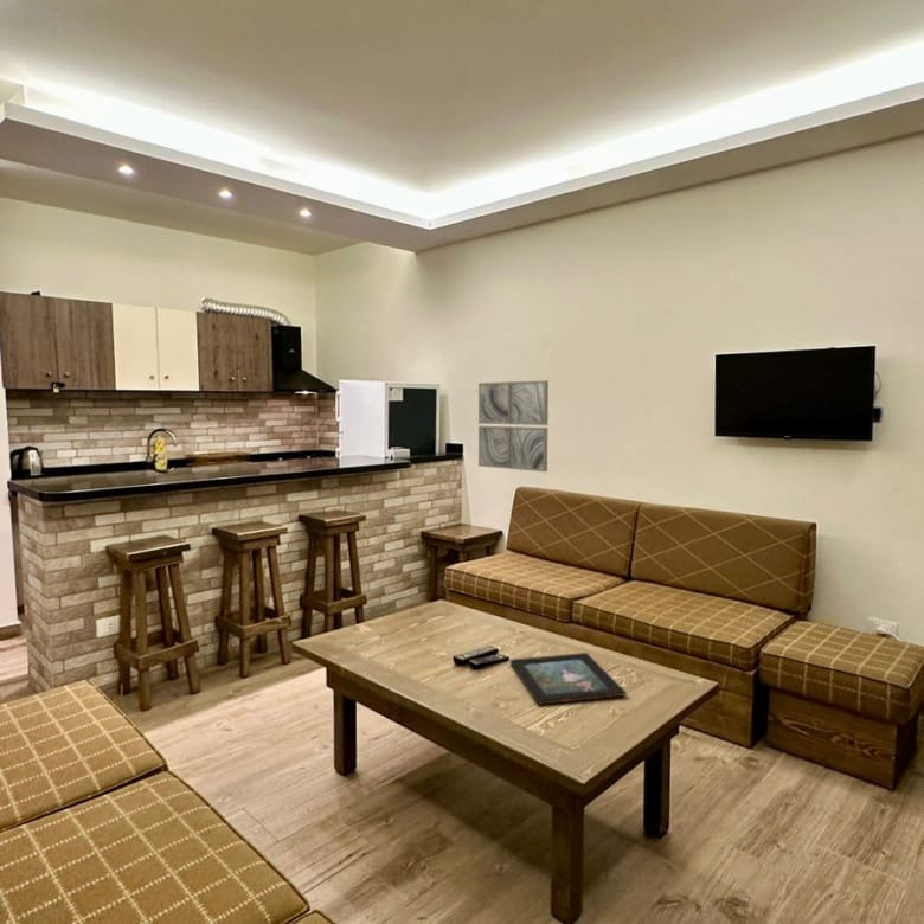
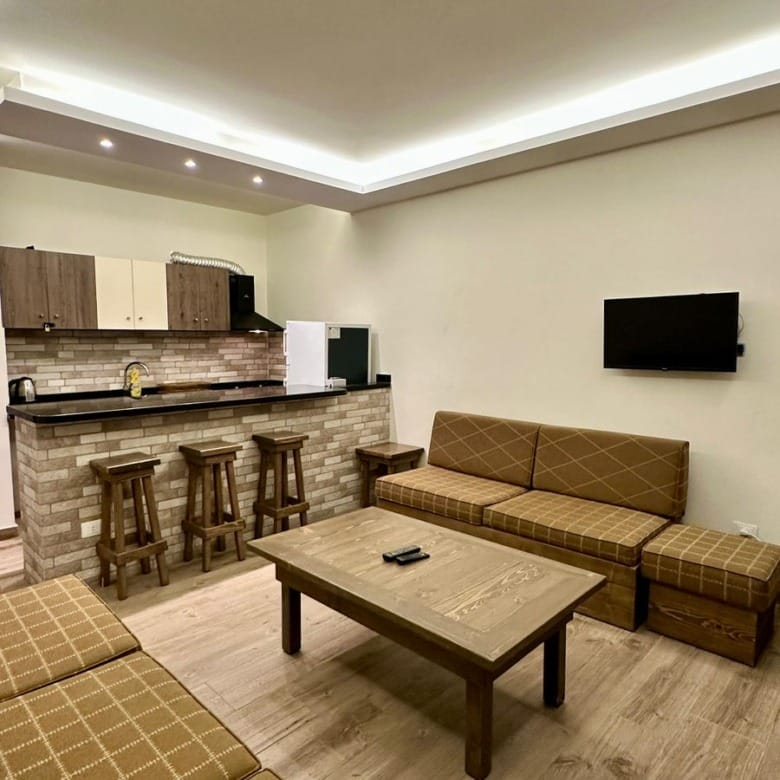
- wall art (511, 426)
- decorative tray (564, 676)
